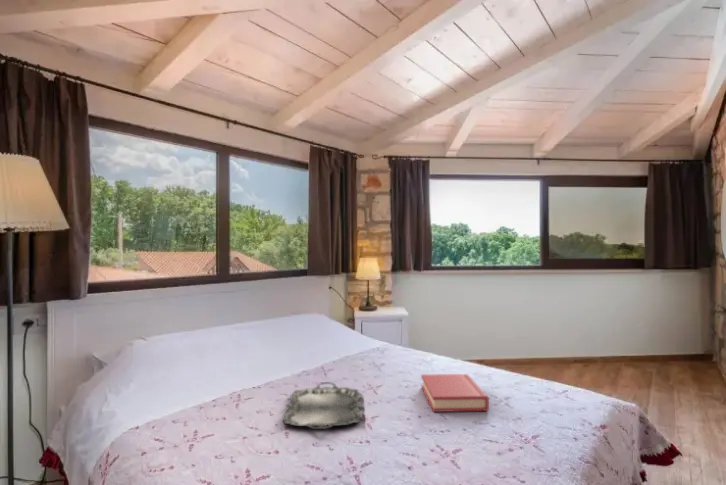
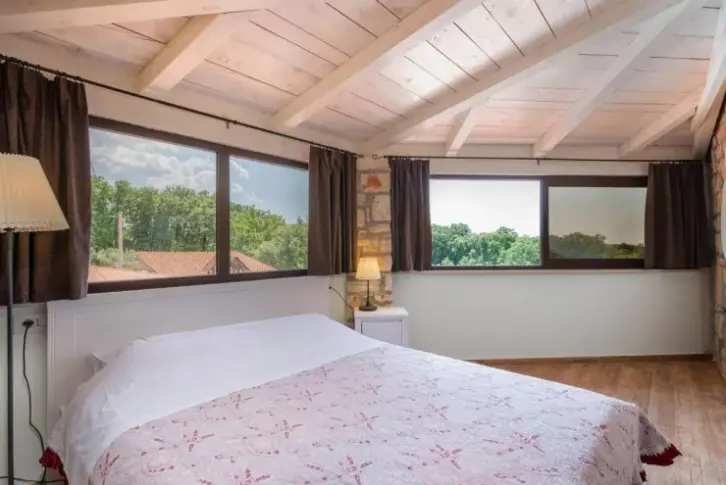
- hardback book (452, 391)
- serving tray (324, 405)
